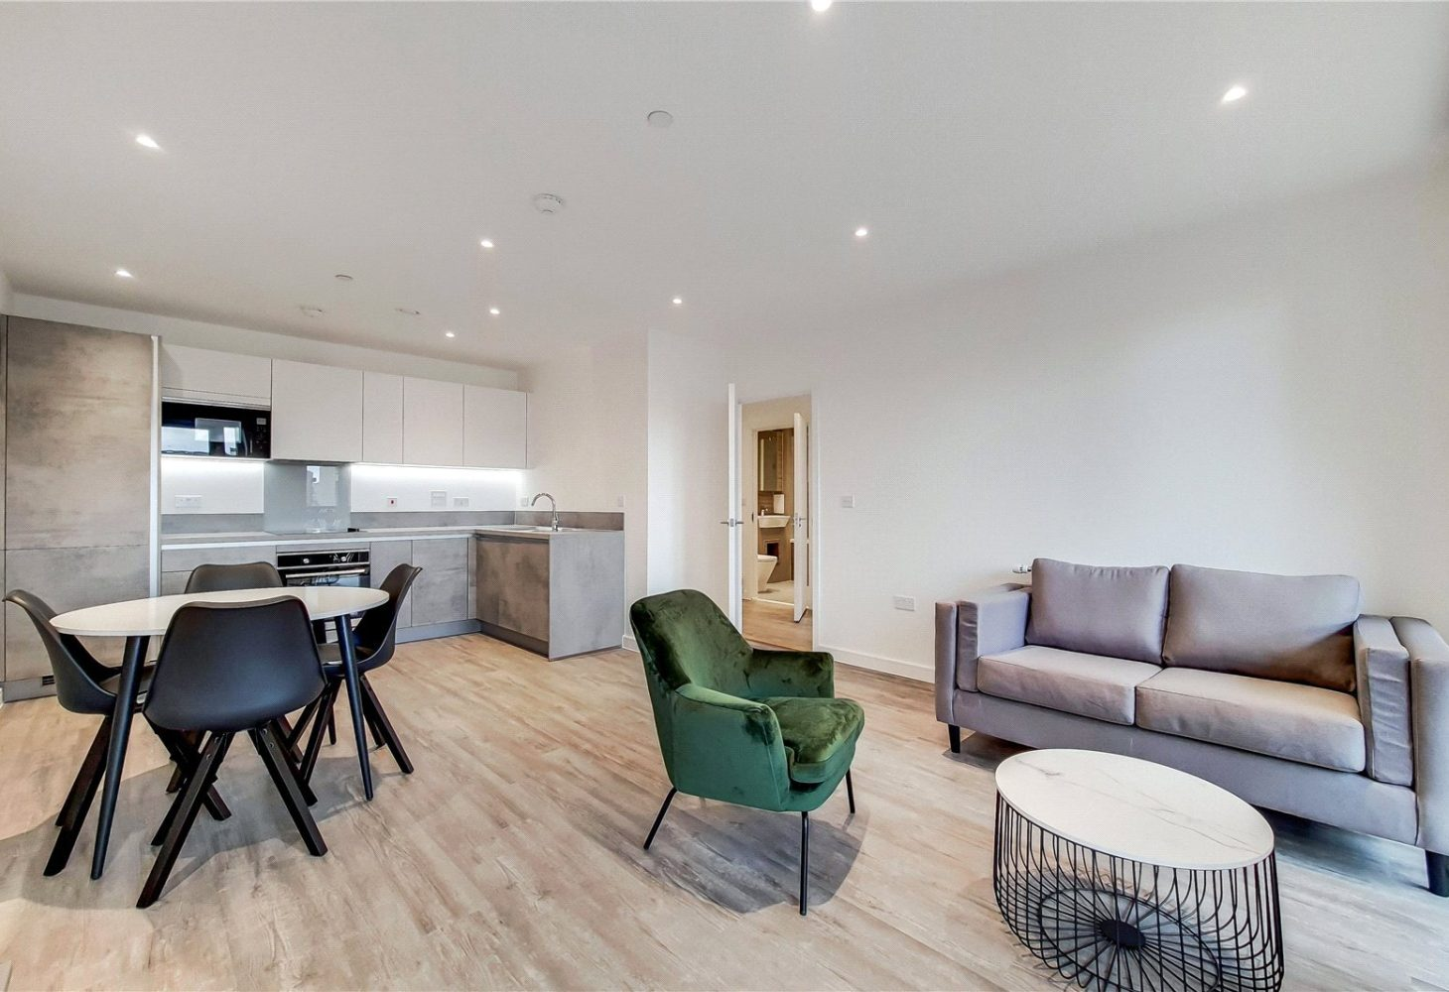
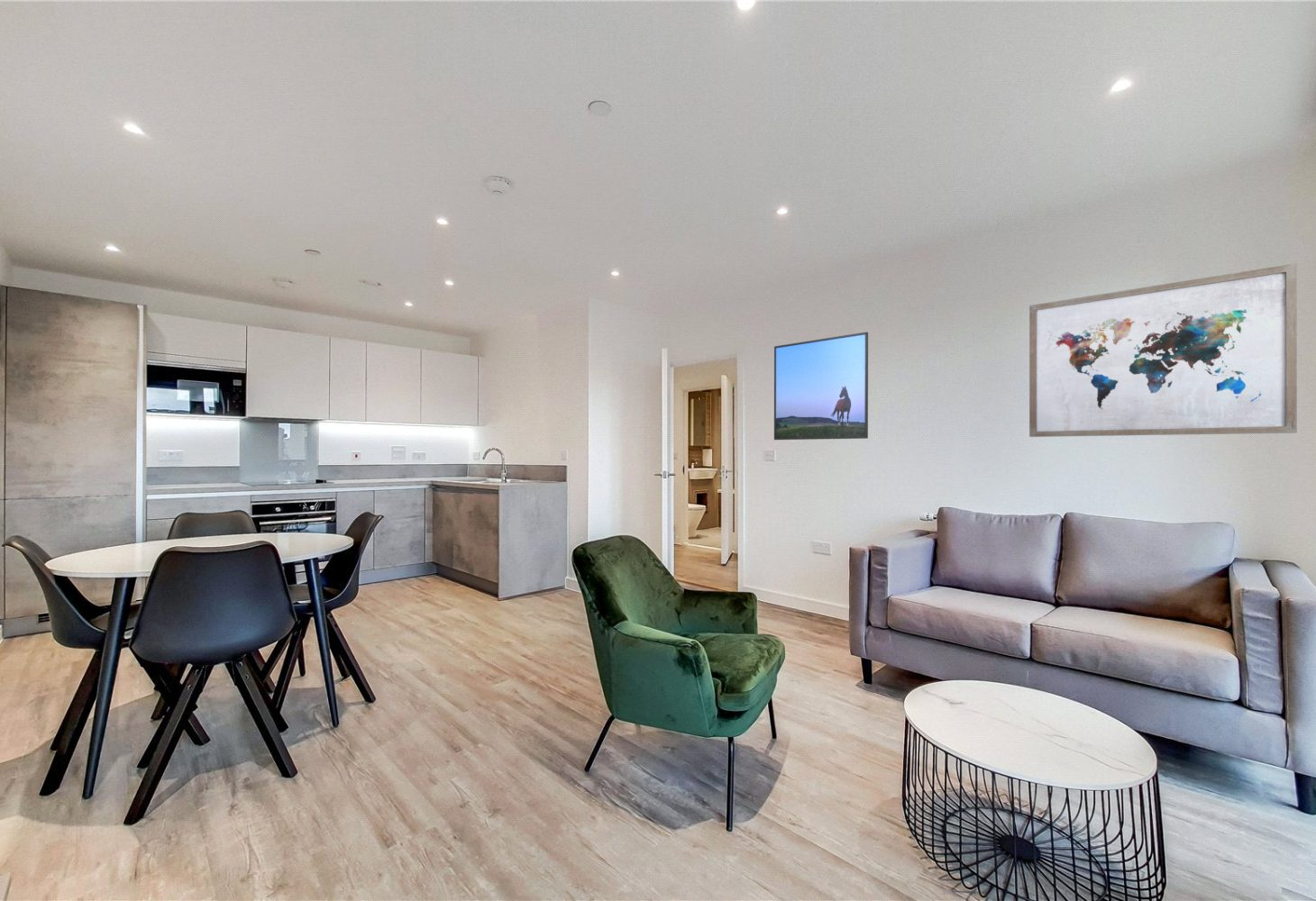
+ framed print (818, 389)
+ wall art (1146, 360)
